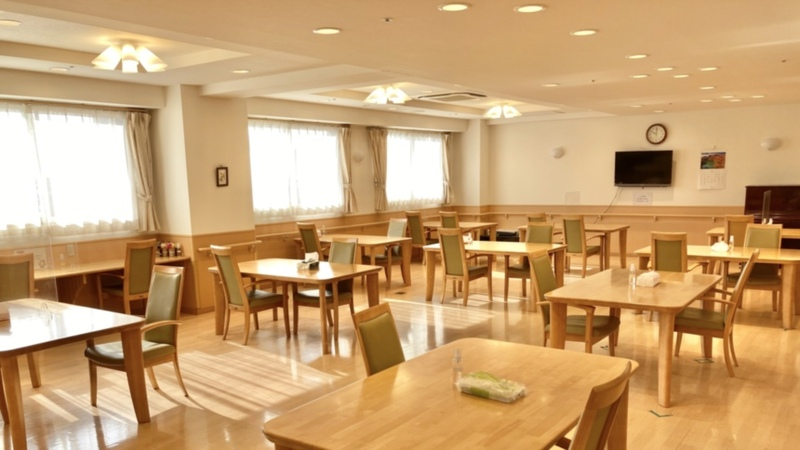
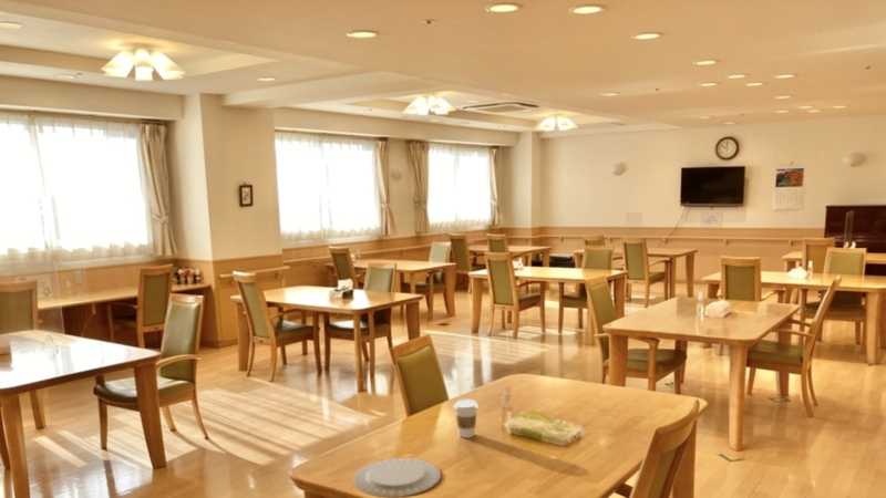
+ coffee cup (466, 418)
+ chinaware (396, 474)
